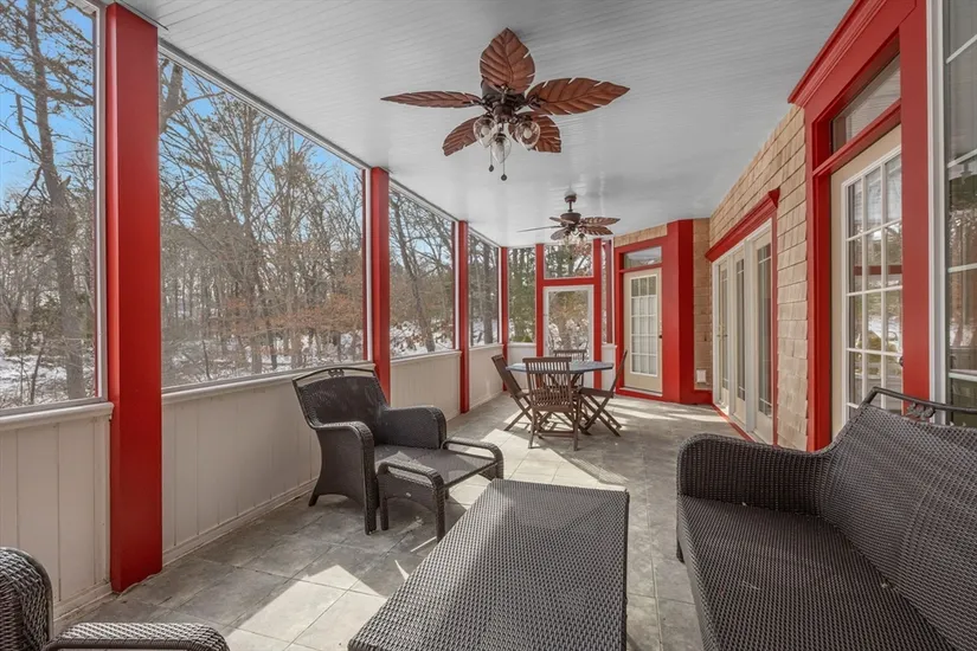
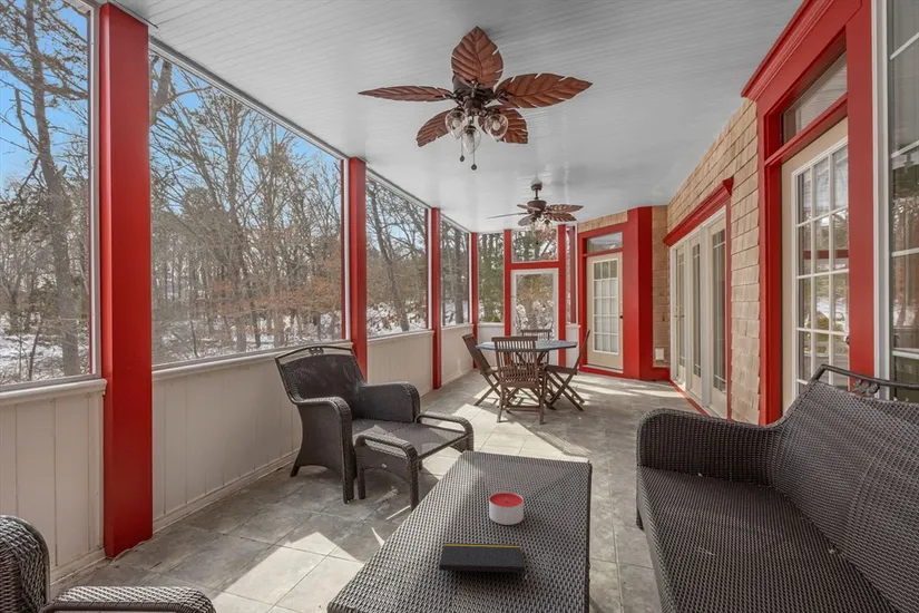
+ notepad (481, 556)
+ candle (506, 506)
